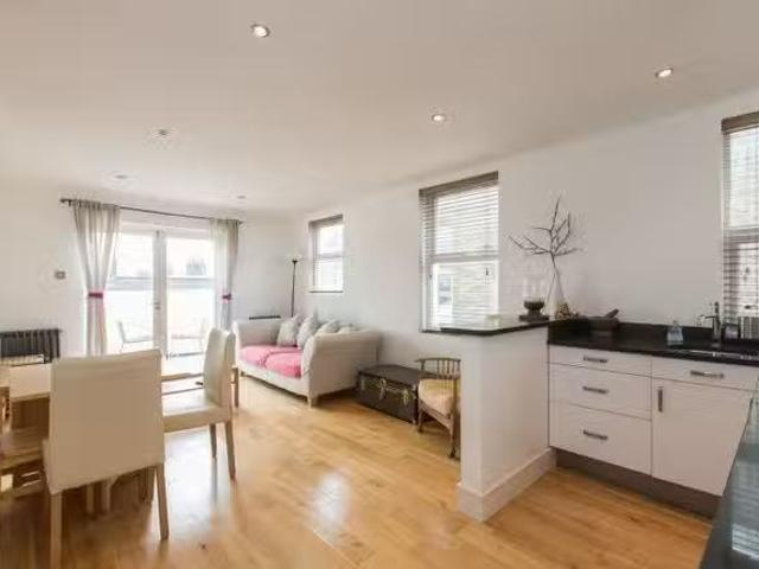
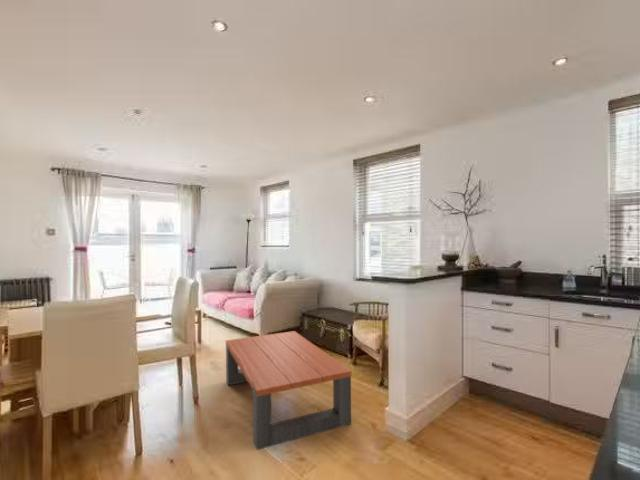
+ coffee table (280, 376)
